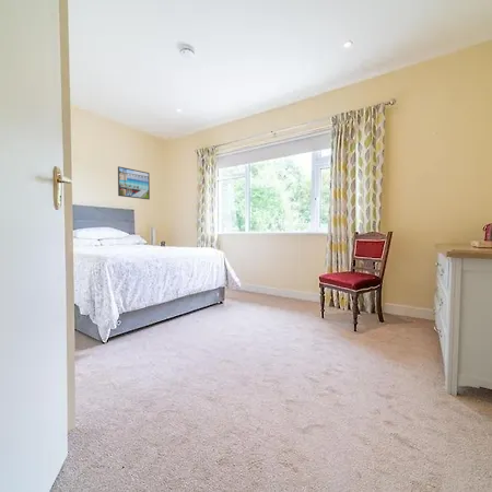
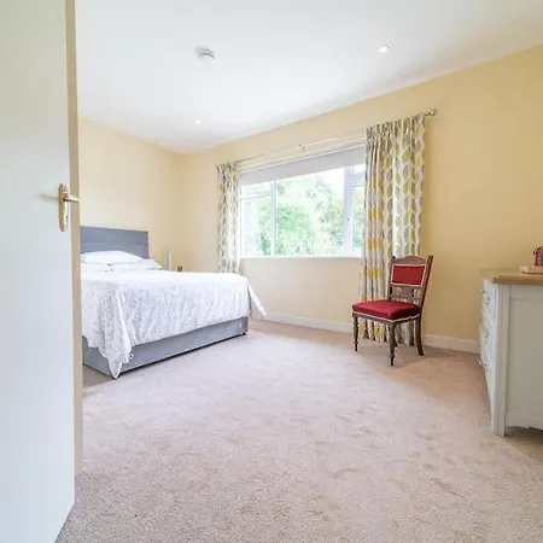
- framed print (133, 184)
